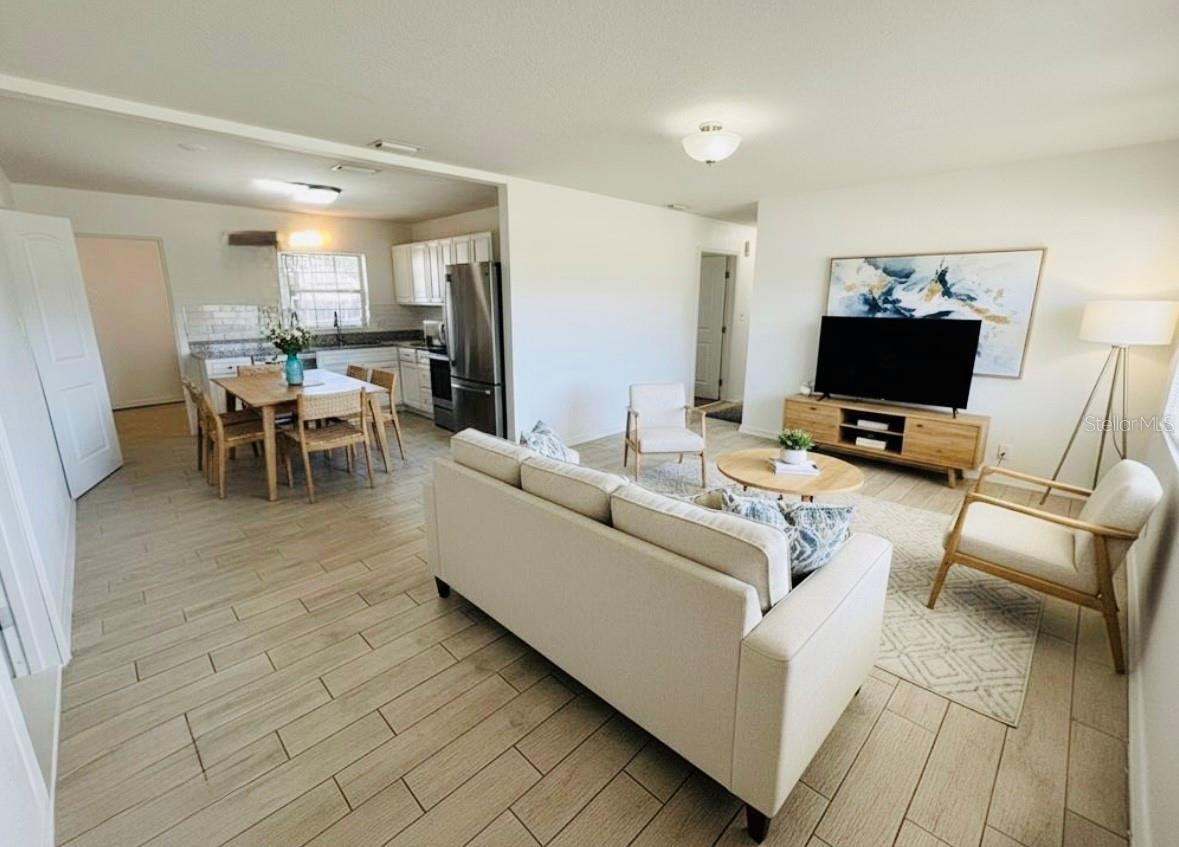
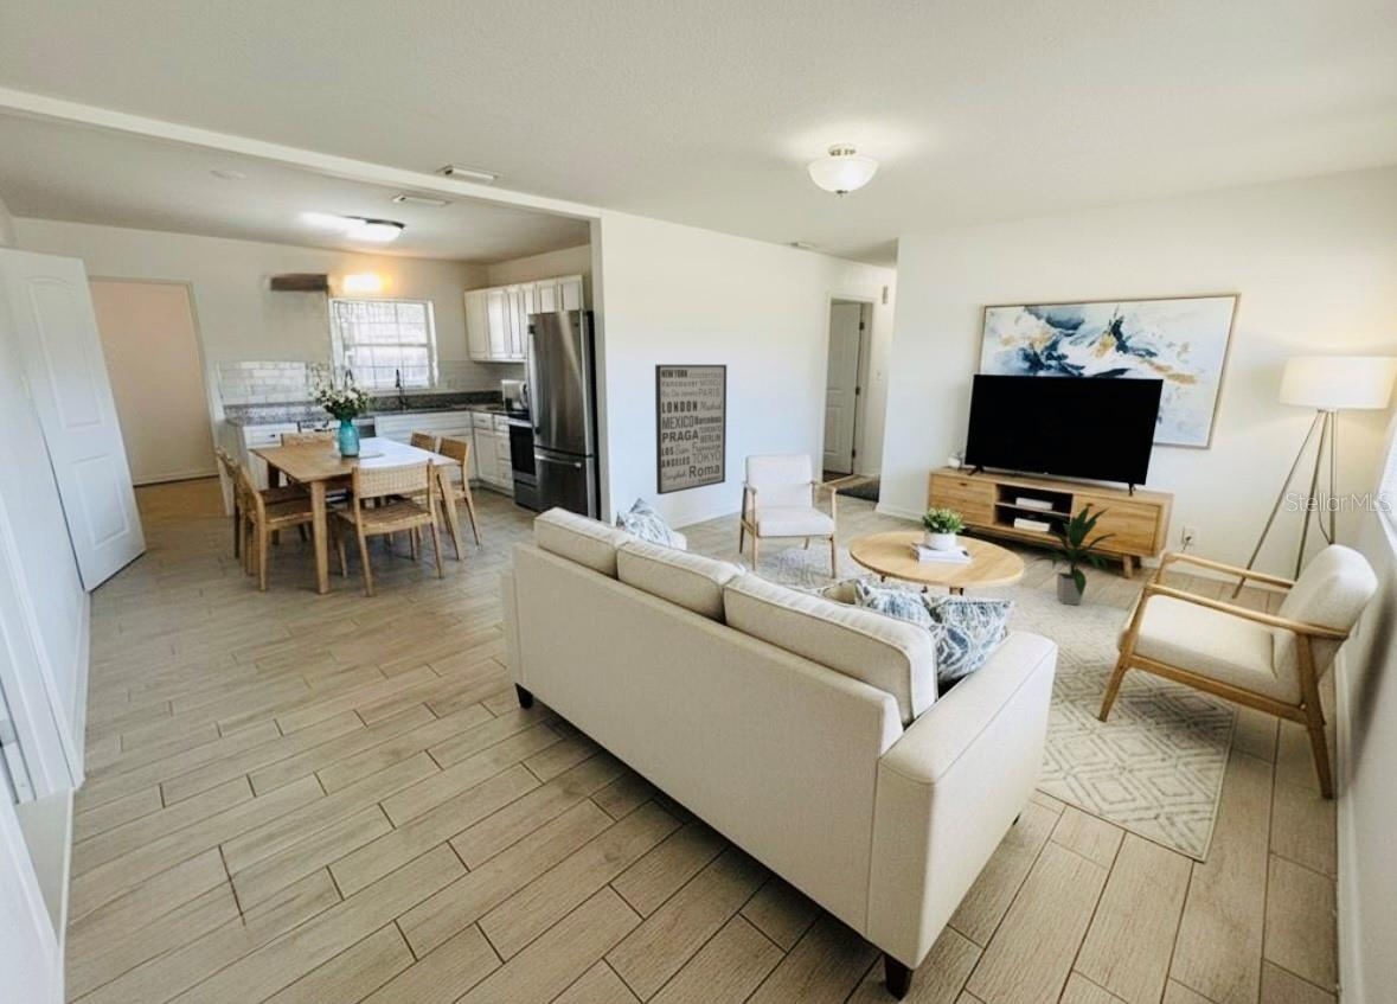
+ wall art (692, 427)
+ indoor plant (1074, 554)
